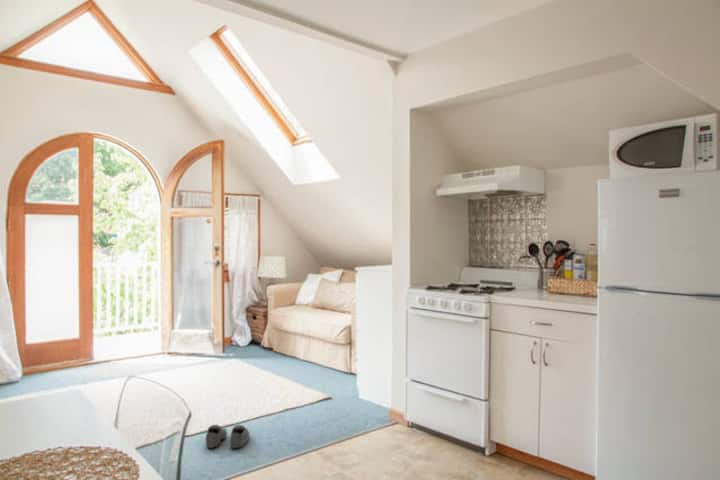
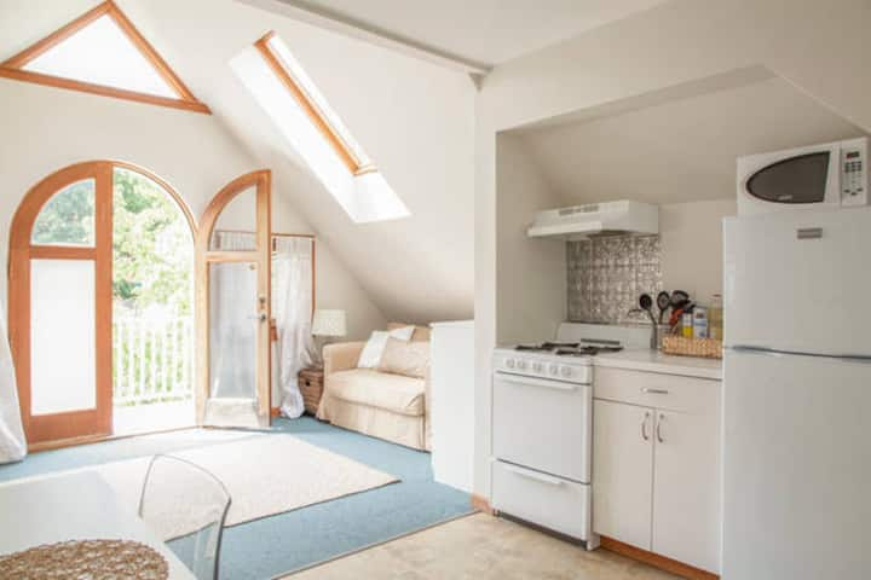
- shoe (226, 432)
